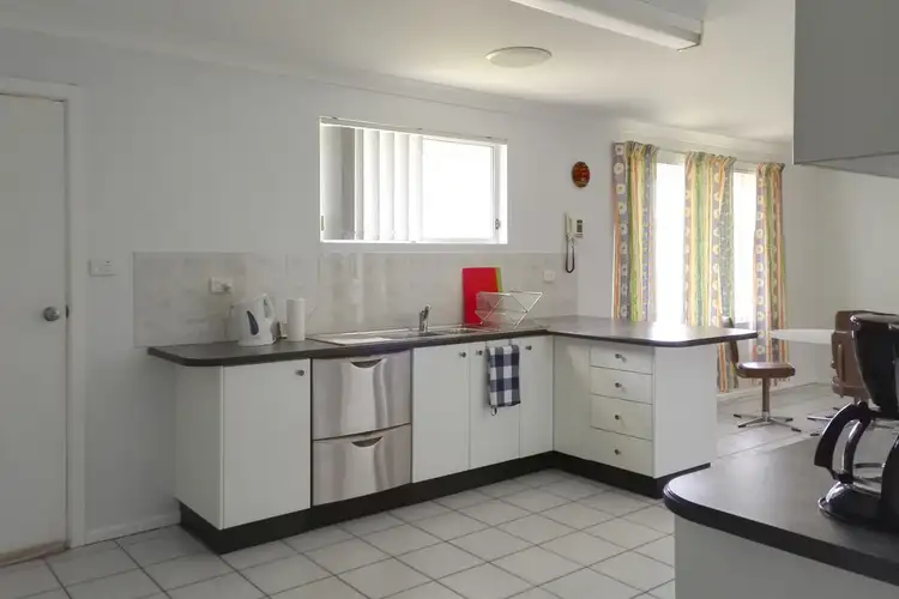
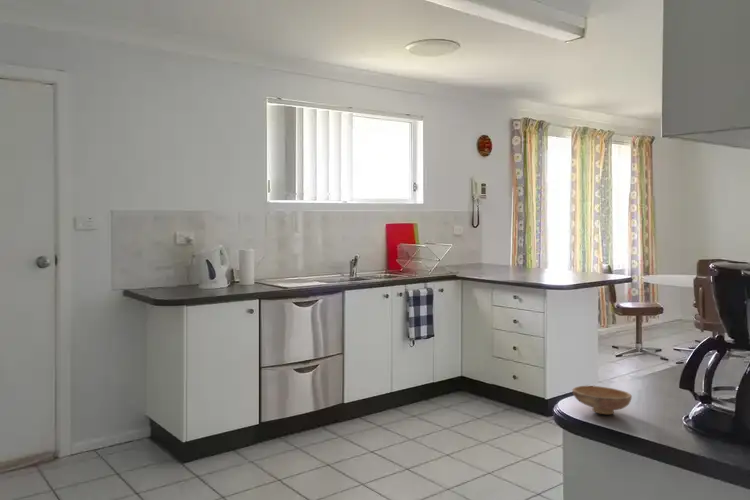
+ bowl (601, 401)
